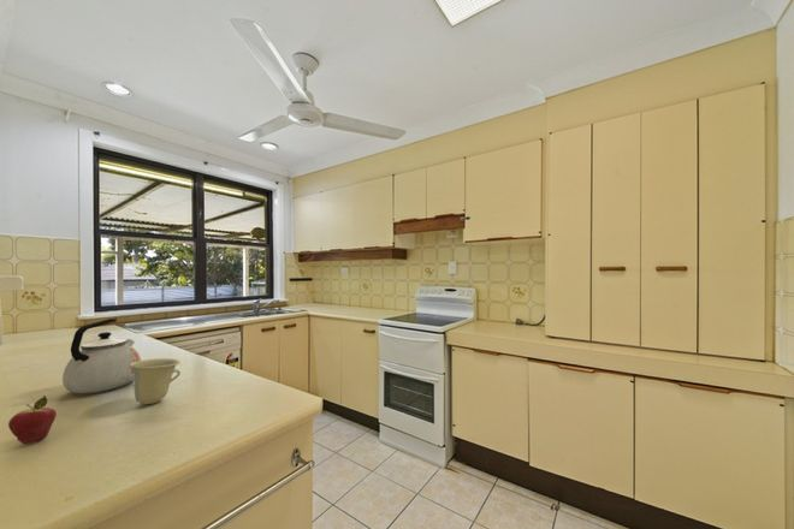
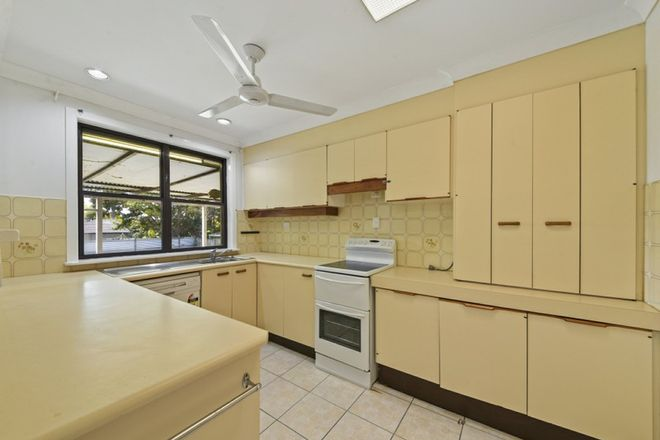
- cup (155, 380)
- fruit (34, 417)
- kettle (105, 352)
